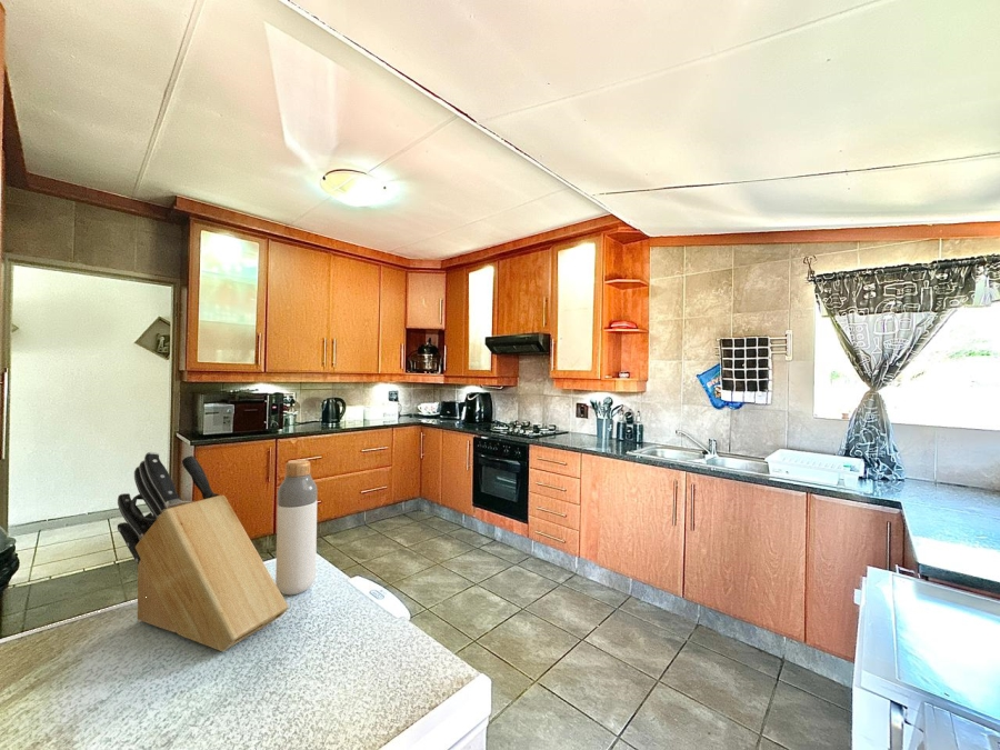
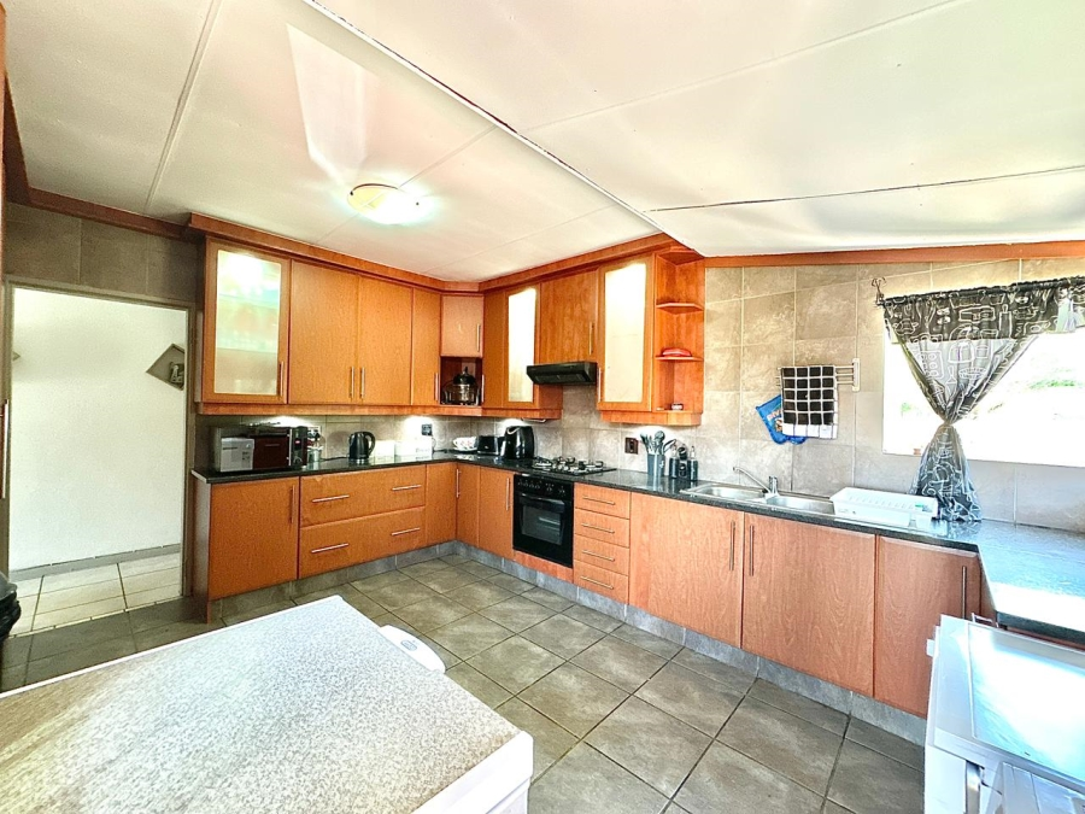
- bottle (297, 524)
- knife block (198, 534)
